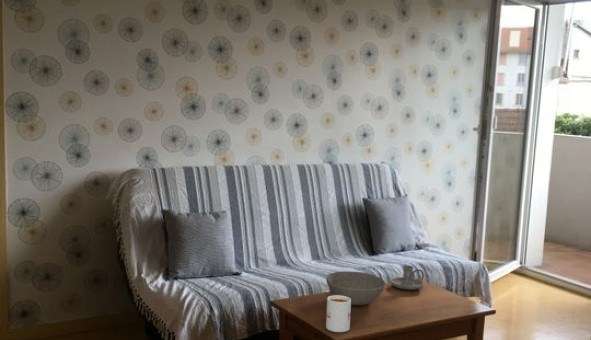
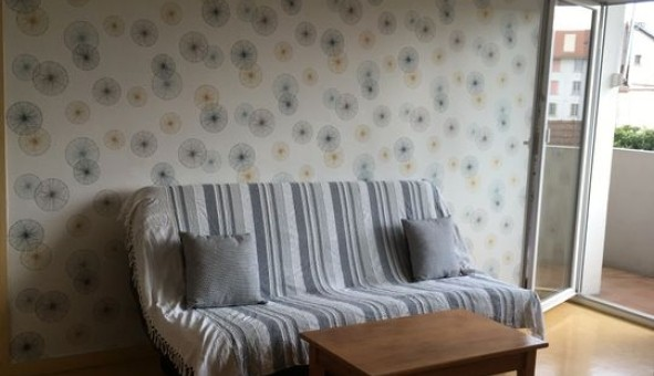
- bowl (355, 290)
- mug (336, 312)
- candle holder (410, 276)
